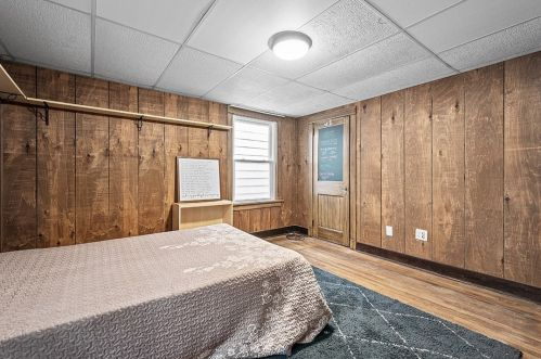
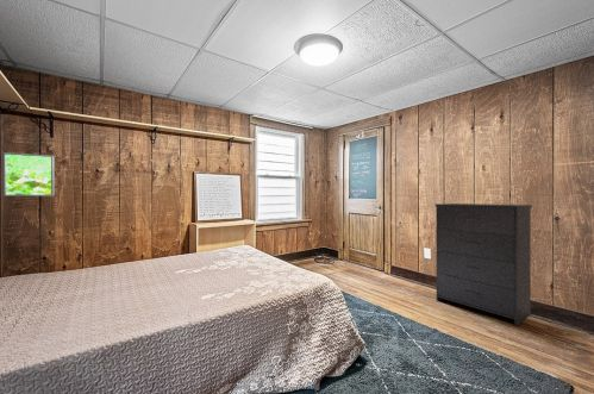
+ dresser (480, 256)
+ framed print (30, 175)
